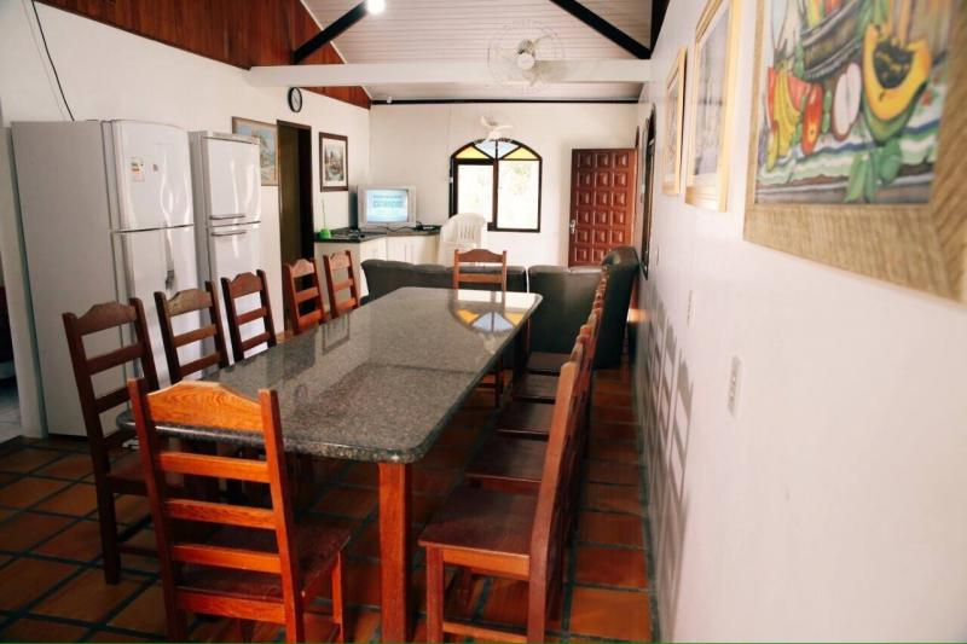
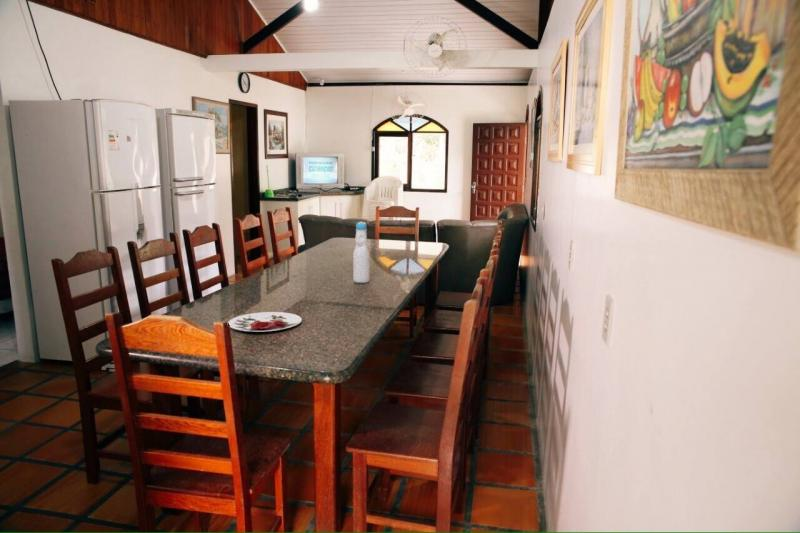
+ plate (265, 320)
+ bottle (361, 252)
